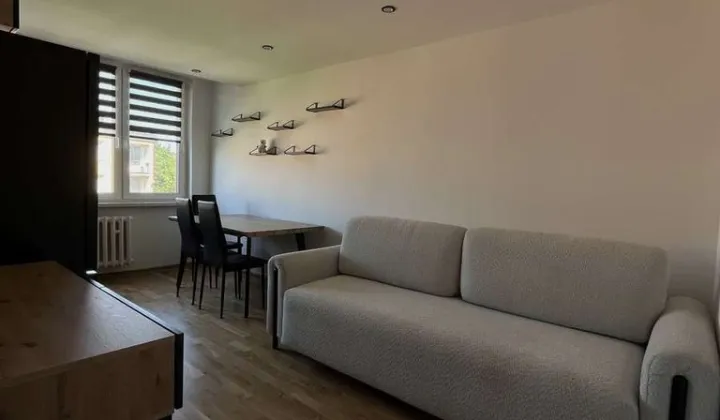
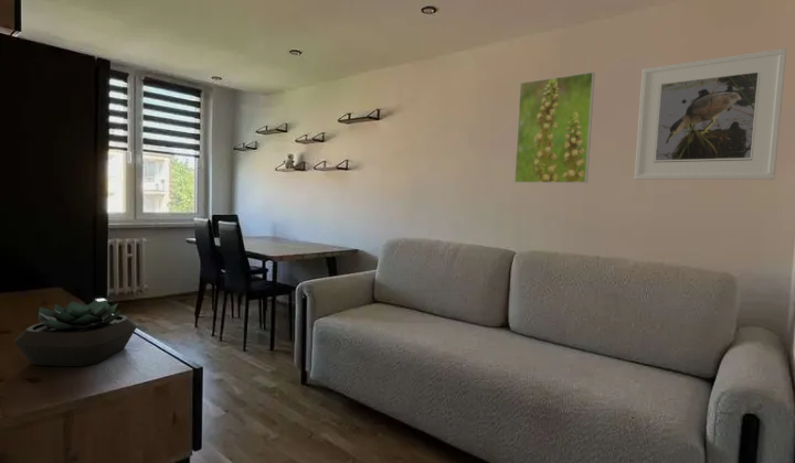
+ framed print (552, 130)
+ succulent plant (80, 330)
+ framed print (703, 119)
